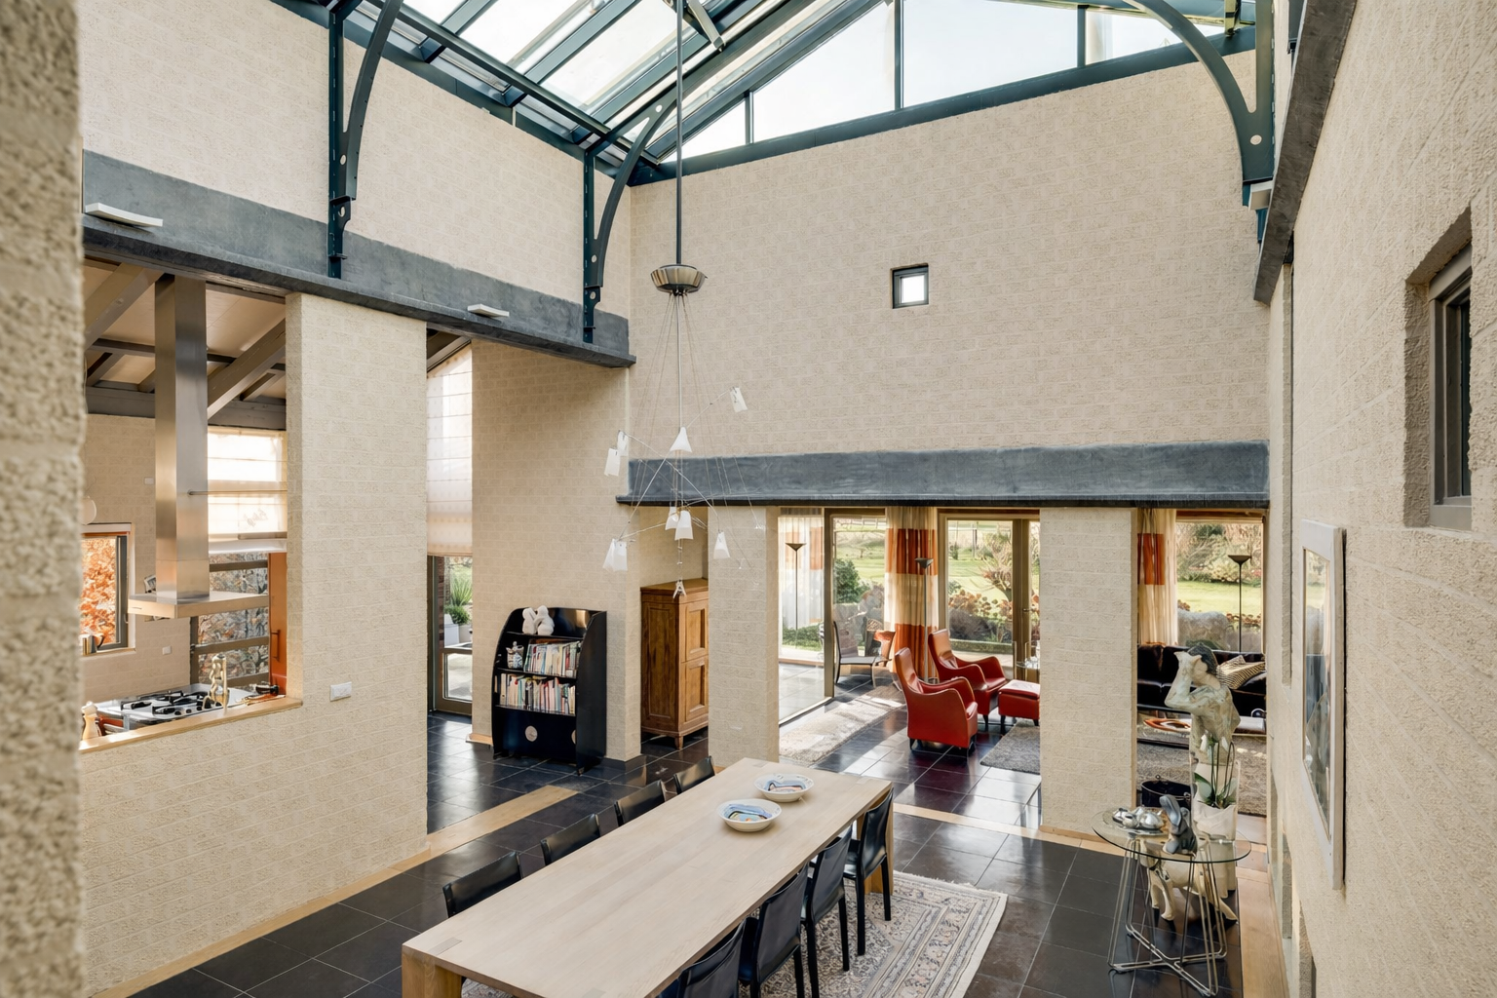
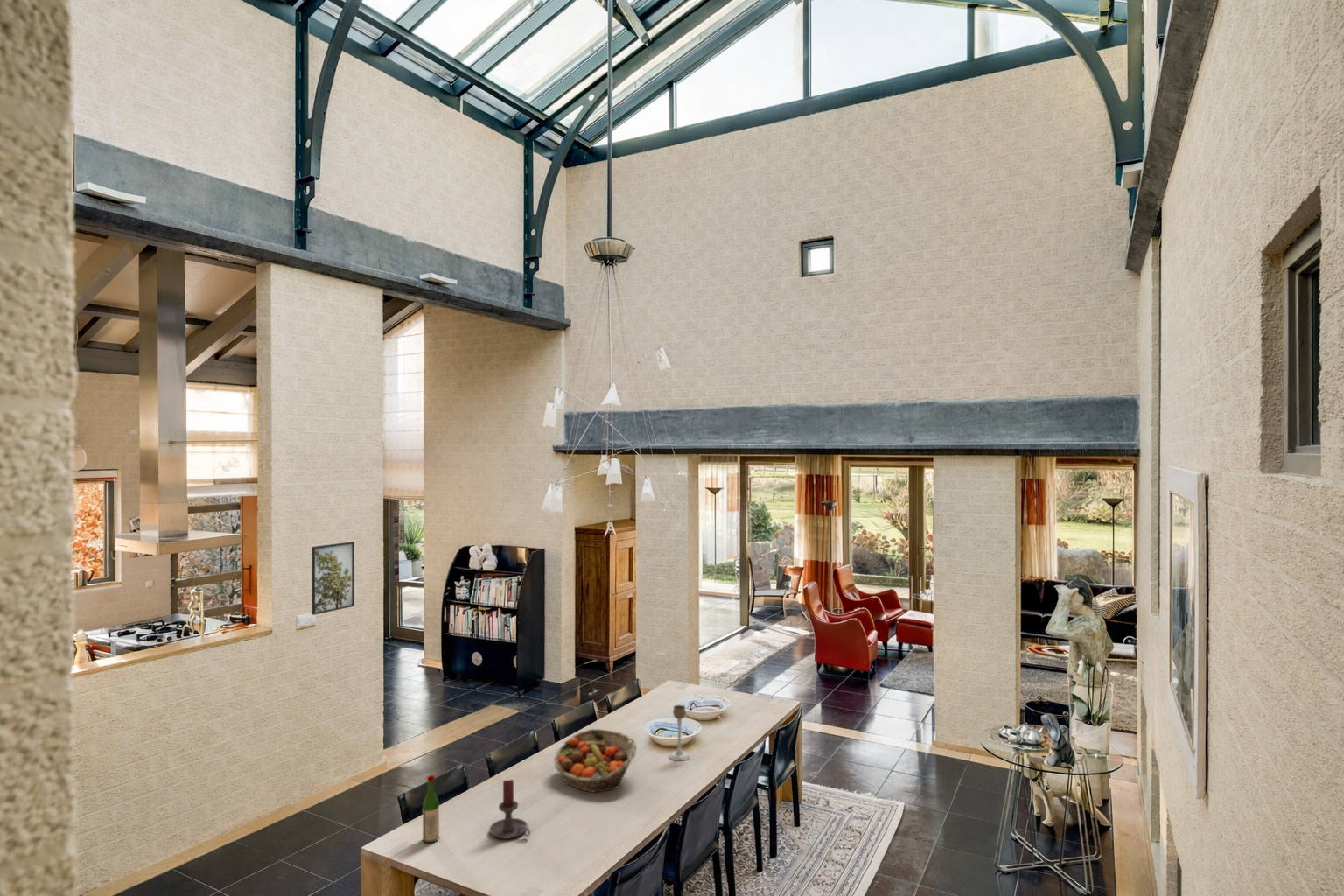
+ fruit basket (595, 760)
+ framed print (333, 577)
+ candle holder (679, 732)
+ candle holder (512, 807)
+ wine bottle (430, 808)
